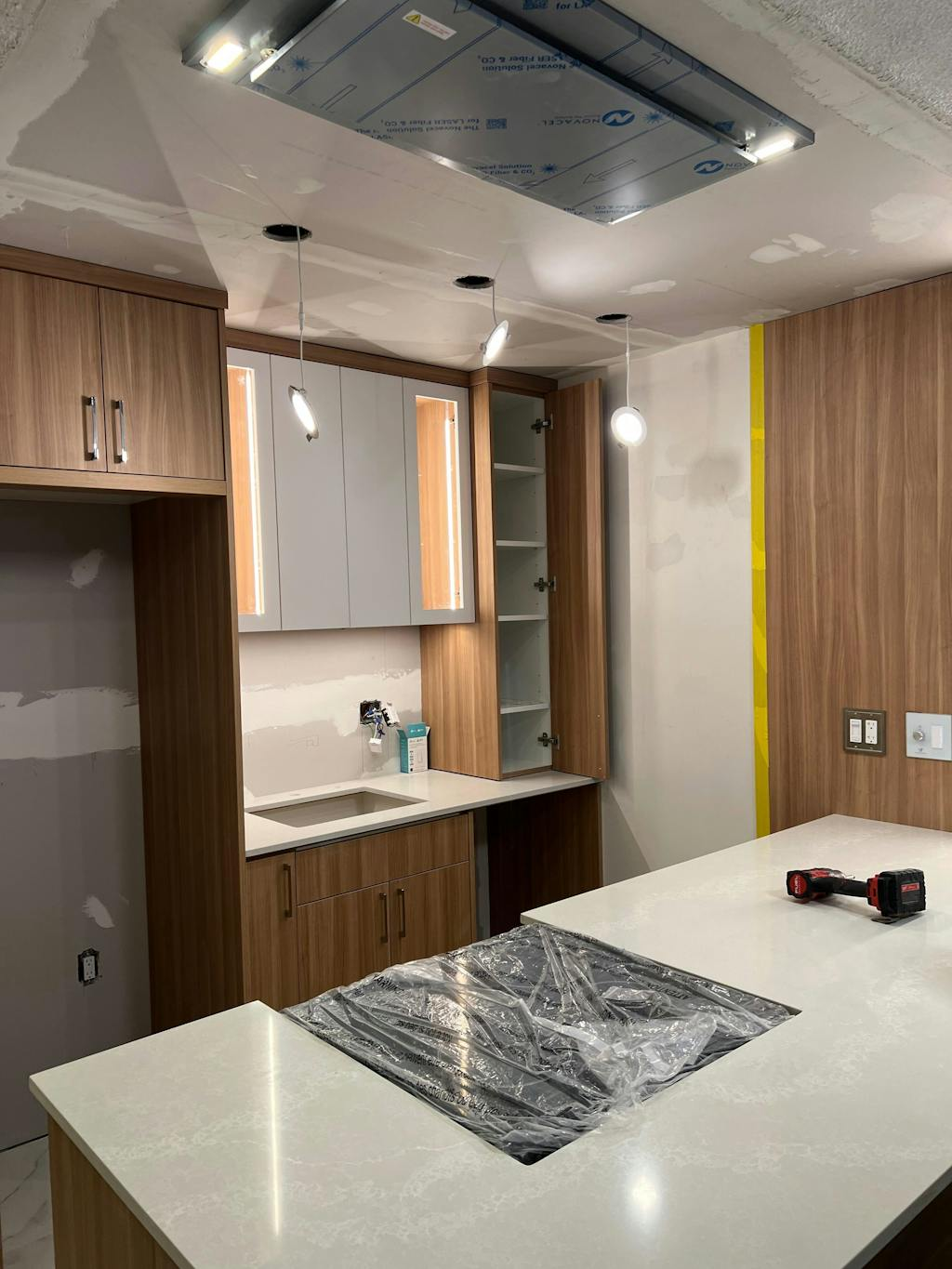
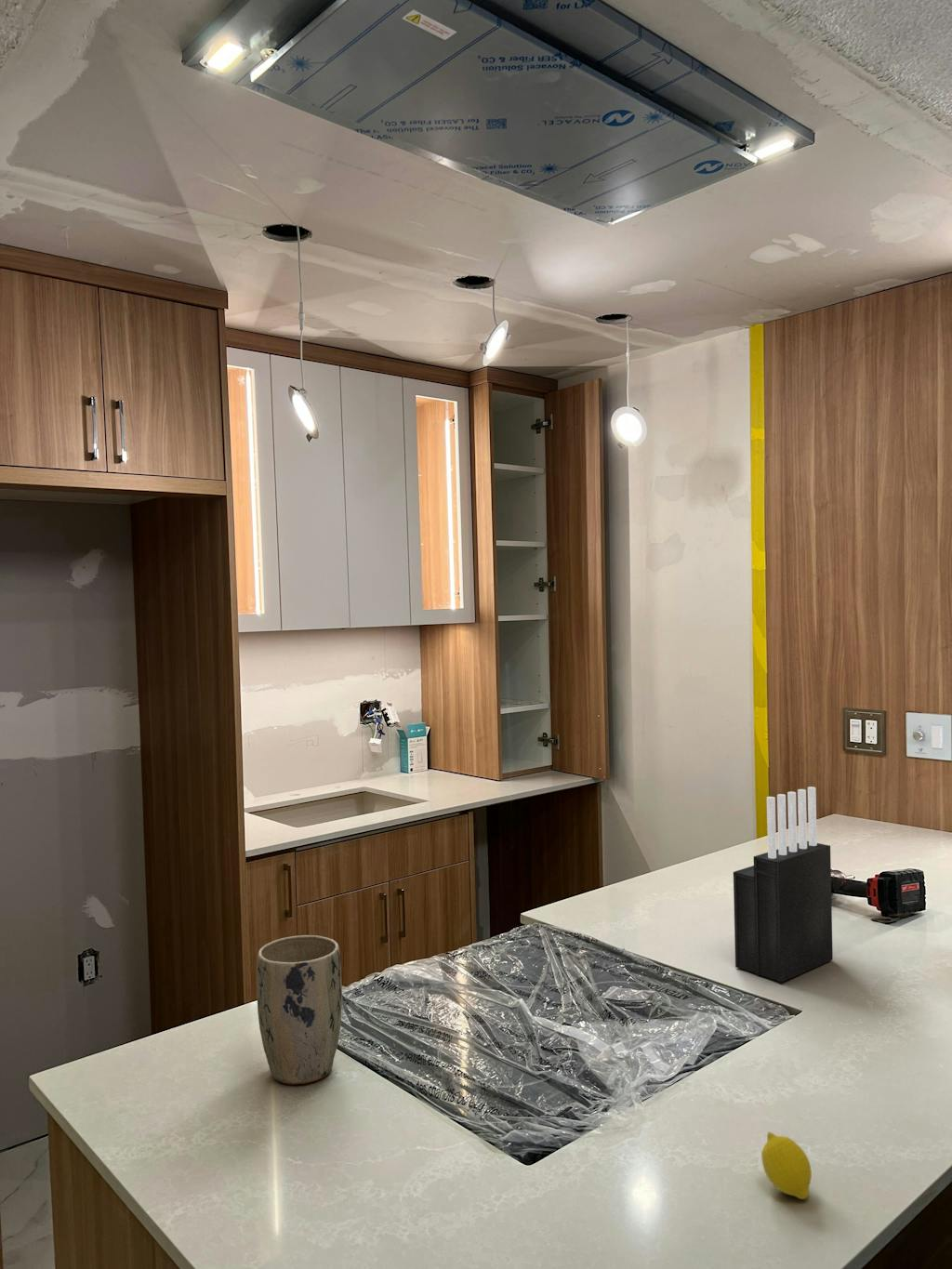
+ plant pot (300, 1010)
+ fruit (786, 1164)
+ knife block (777, 876)
